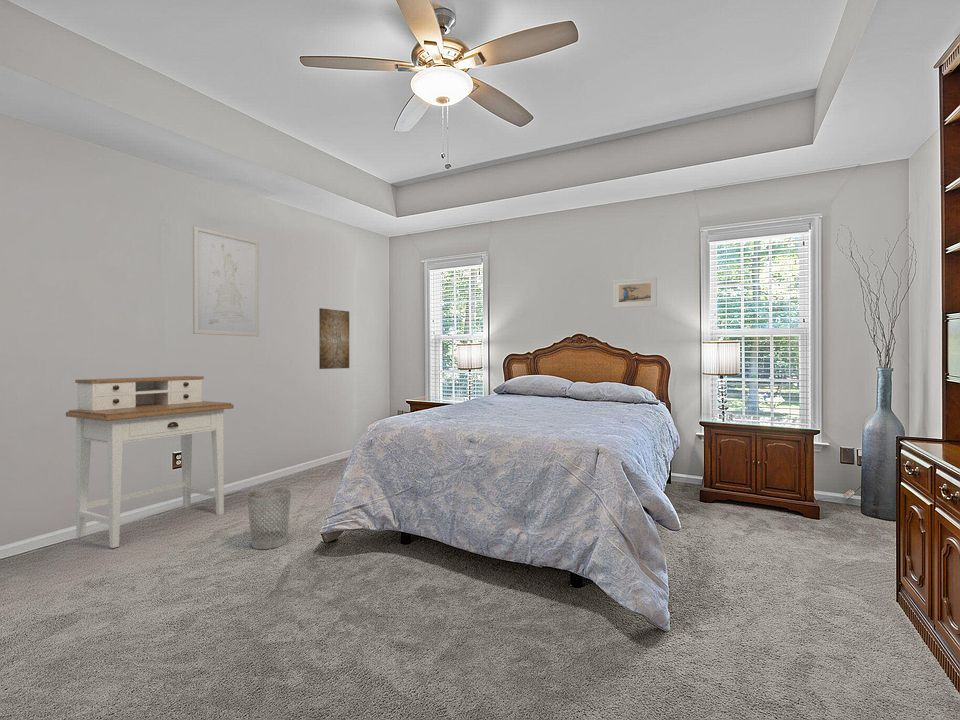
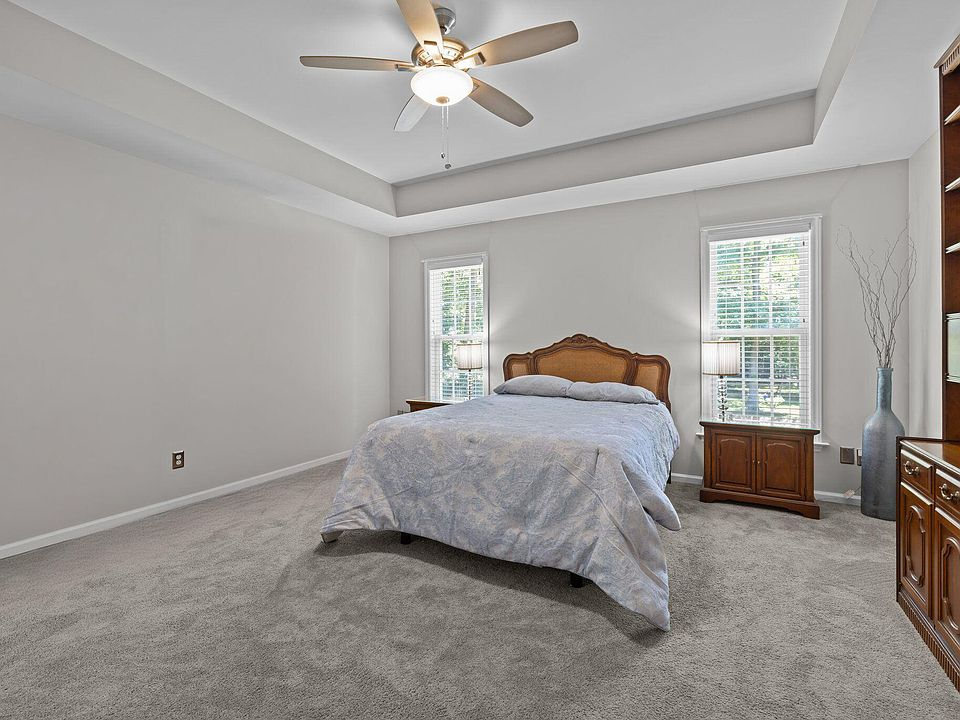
- wall art (227, 284)
- wastebasket (269, 518)
- wall art (334, 339)
- desk (156, 438)
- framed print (634, 292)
